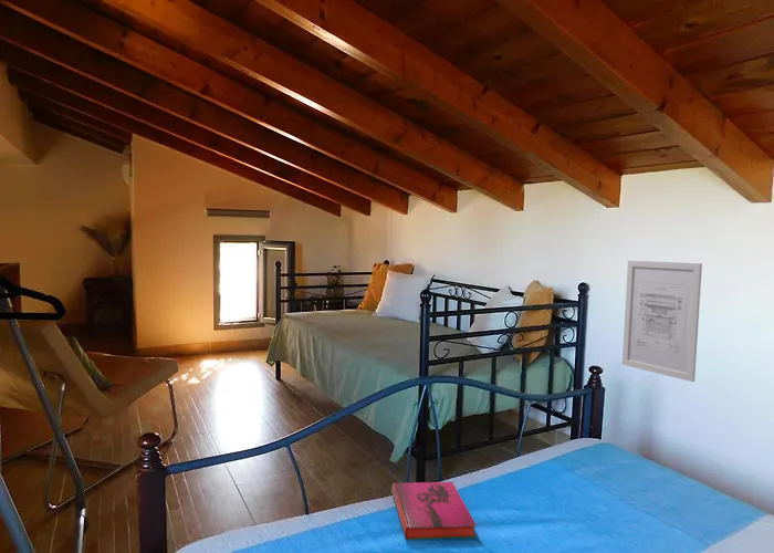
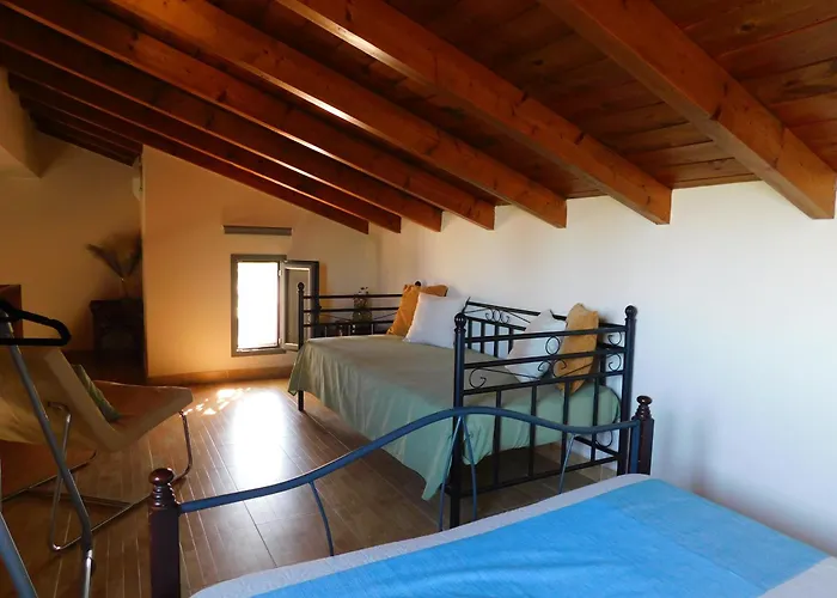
- wall art (659, 317)
- hardback book (430, 508)
